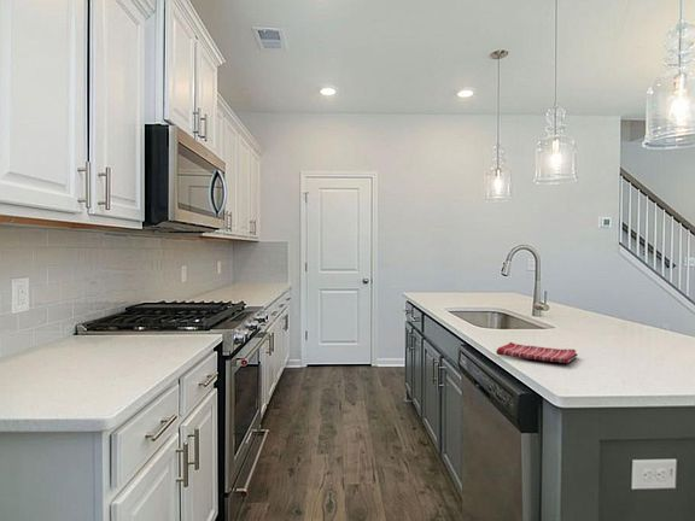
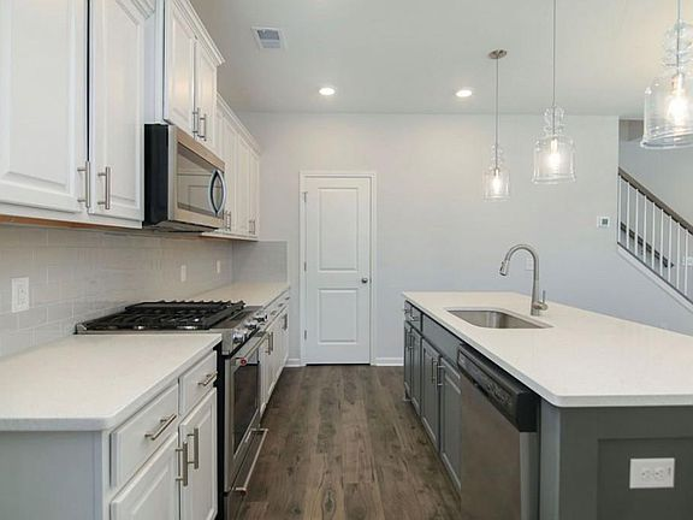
- dish towel (536, 352)
